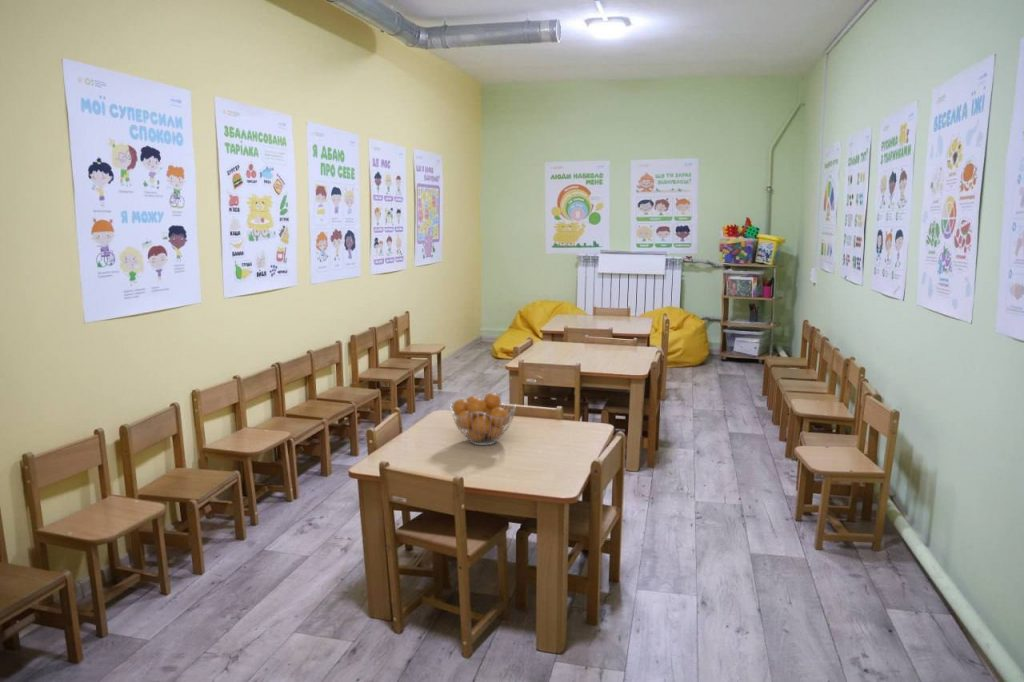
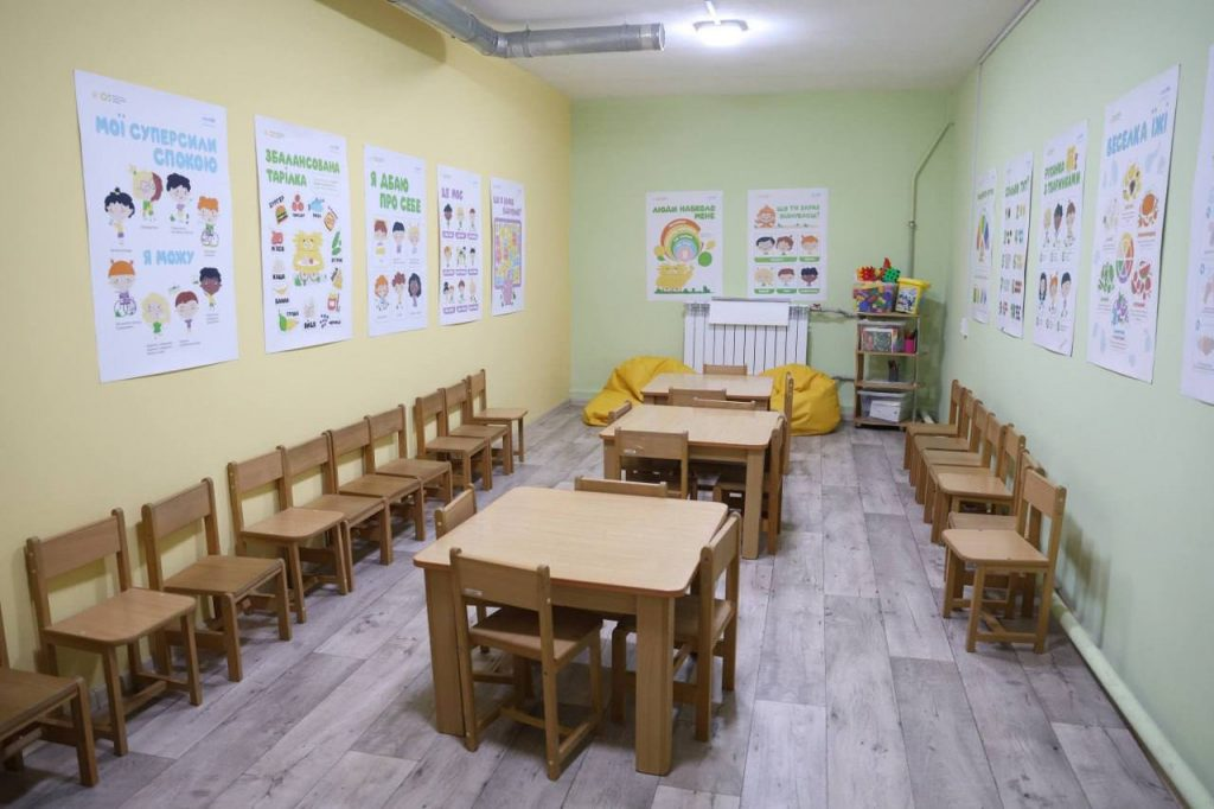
- fruit basket (483, 418)
